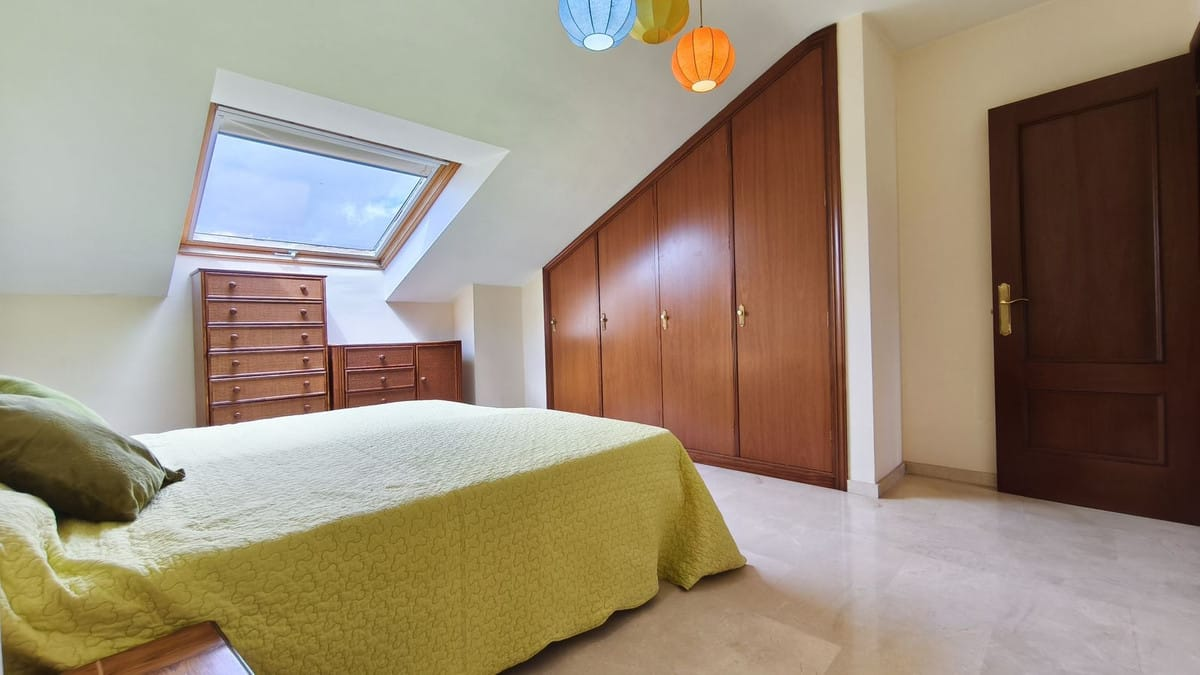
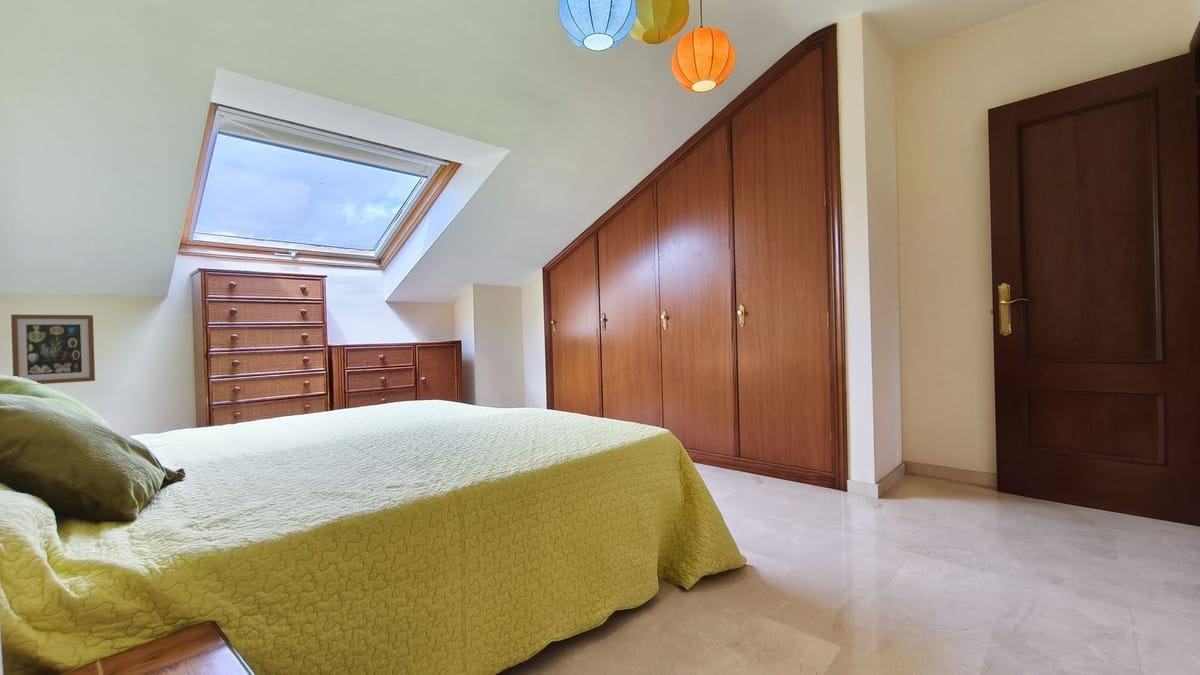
+ wall art (54, 349)
